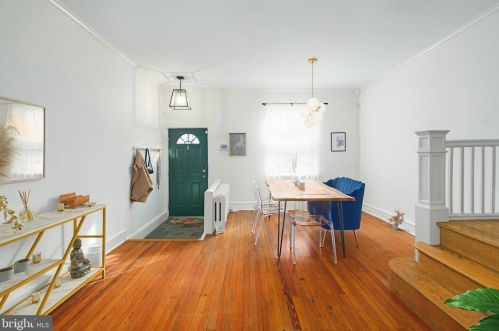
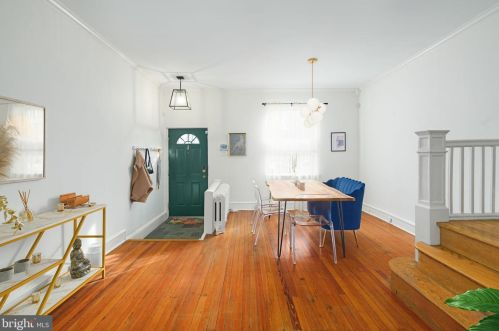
- potted plant (396, 217)
